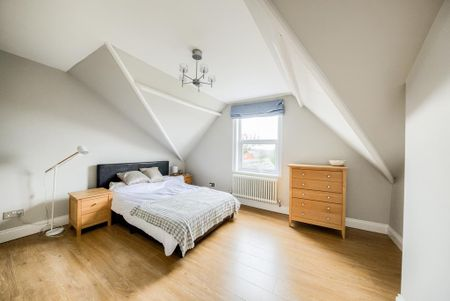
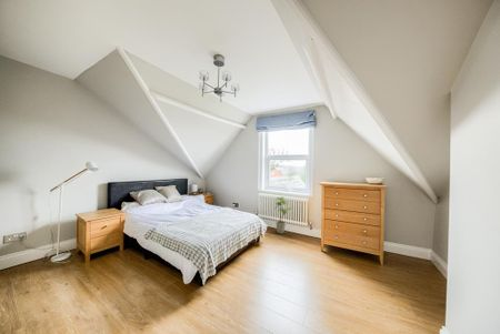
+ house plant (283, 215)
